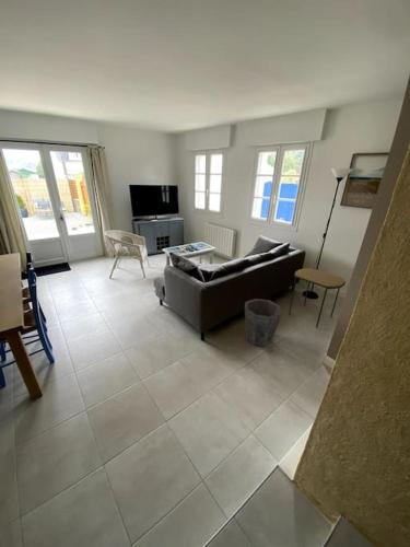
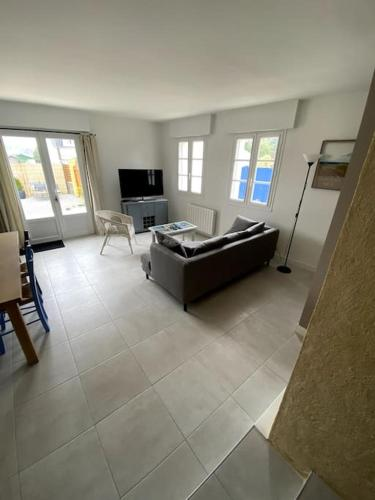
- waste bin (260, 323)
- side table (306, 296)
